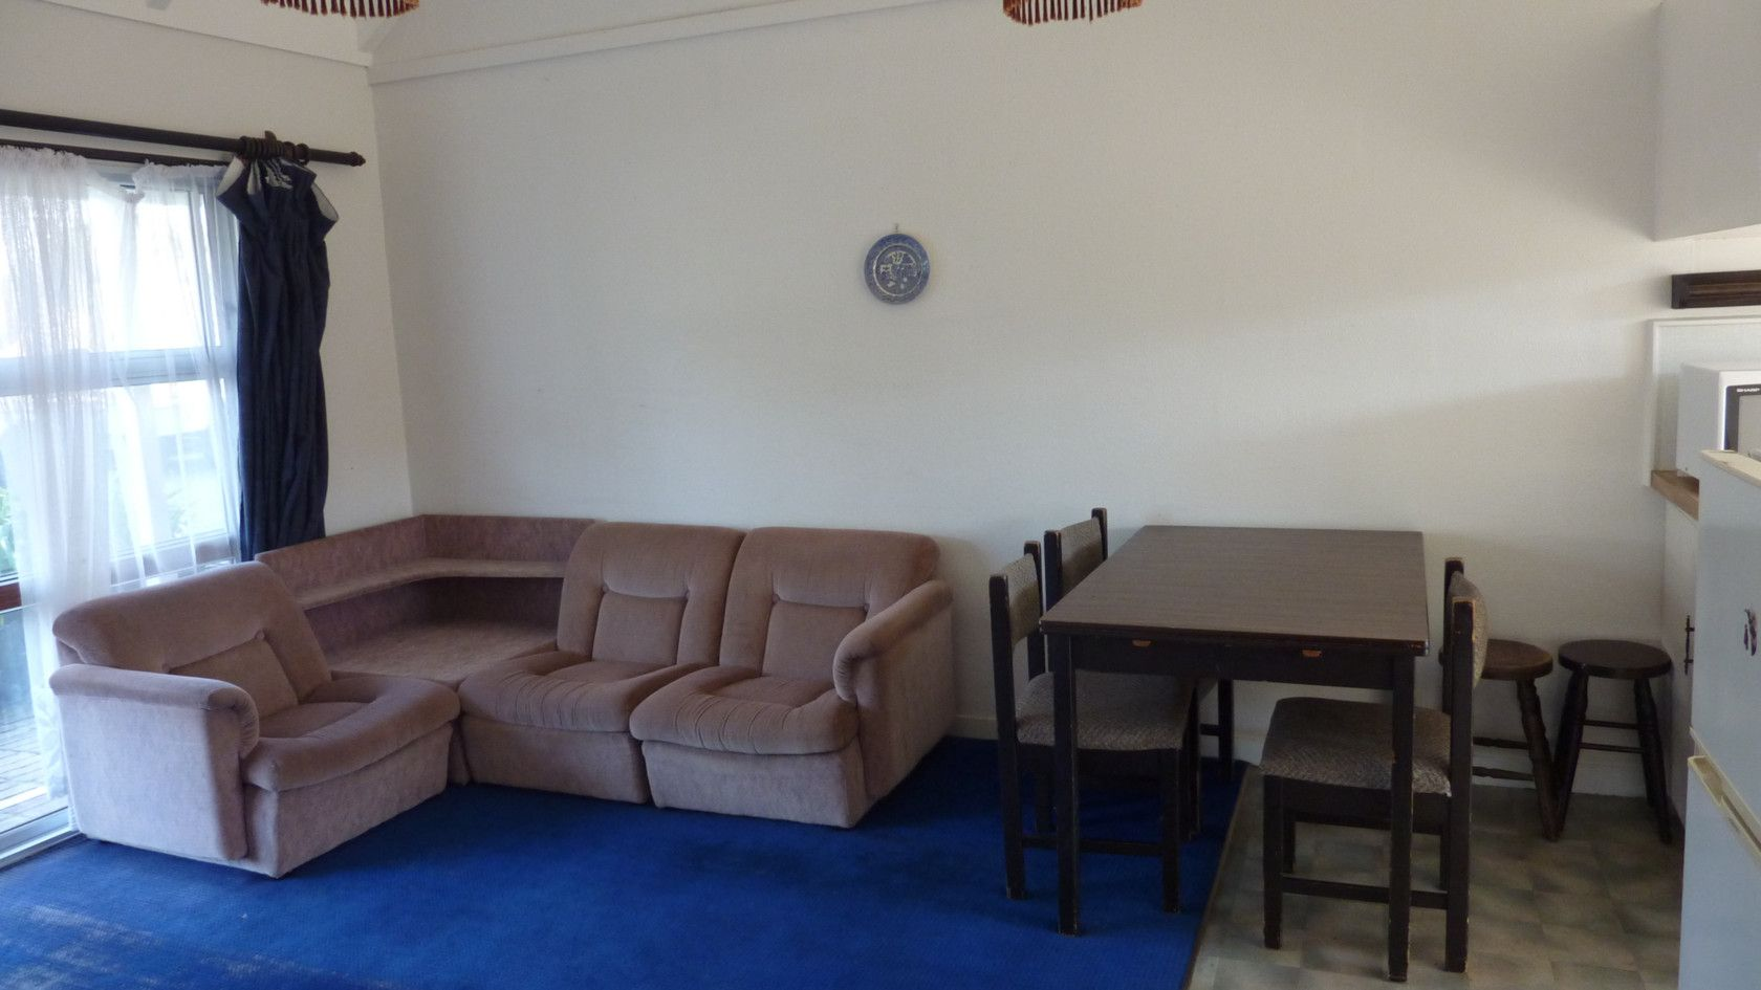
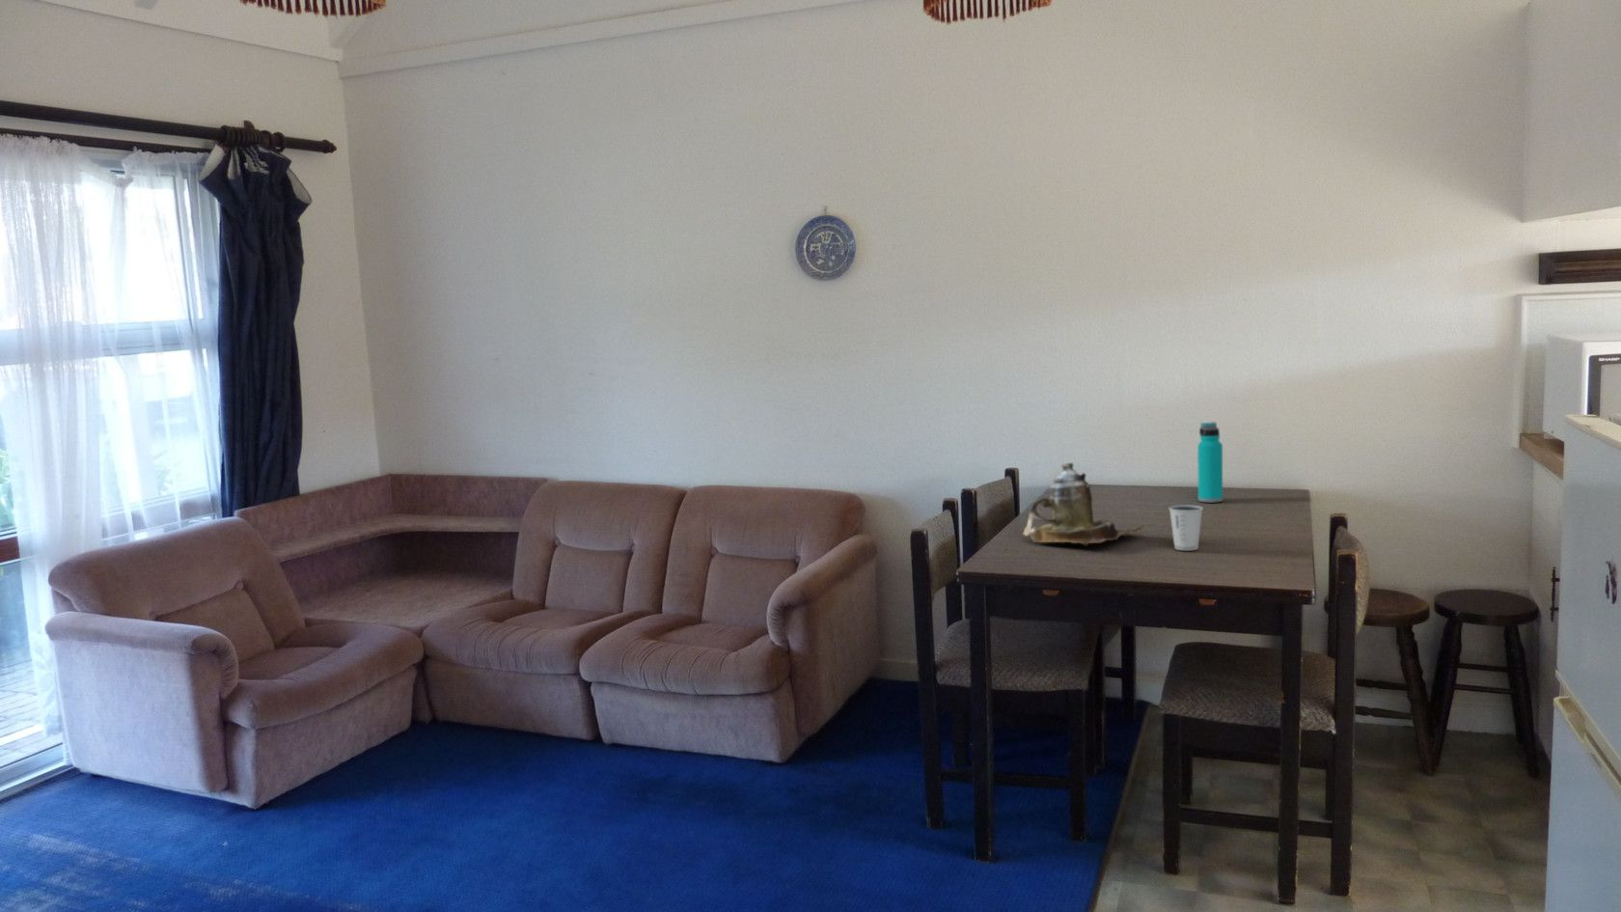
+ dixie cup (1186, 528)
+ water bottle (1210, 461)
+ teapot (1081, 501)
